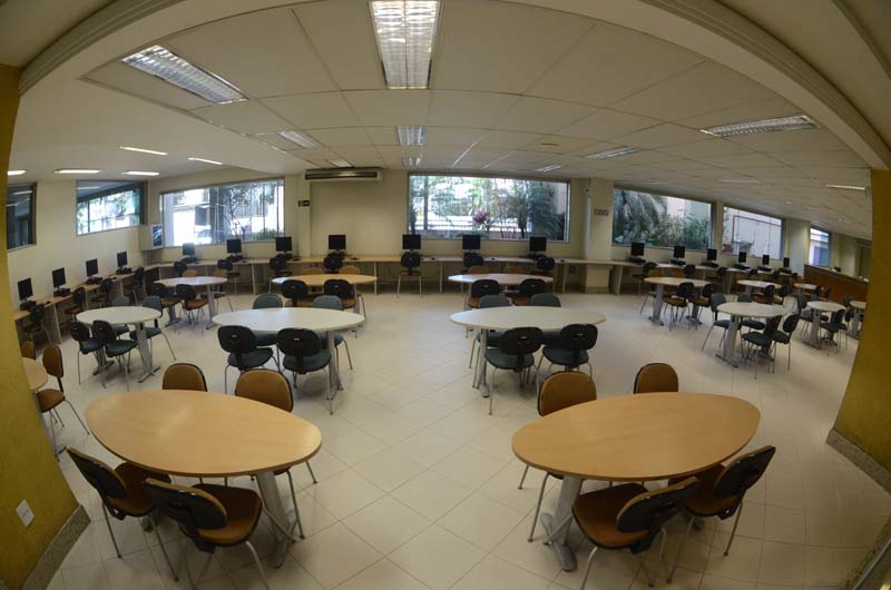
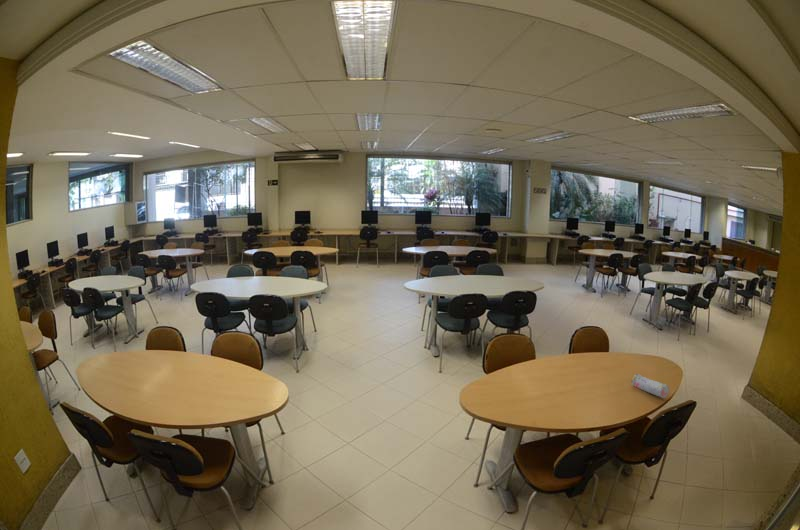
+ pencil case (650, 385)
